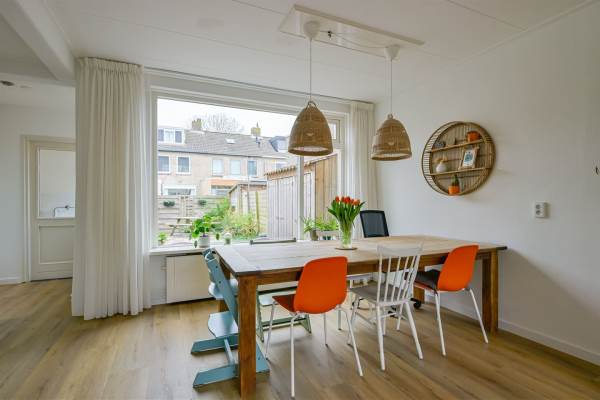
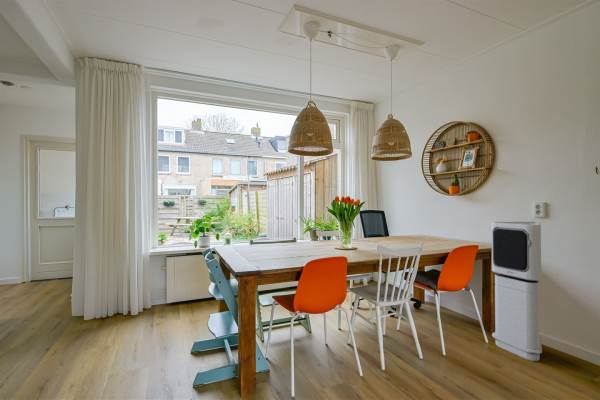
+ air purifier (524, 285)
